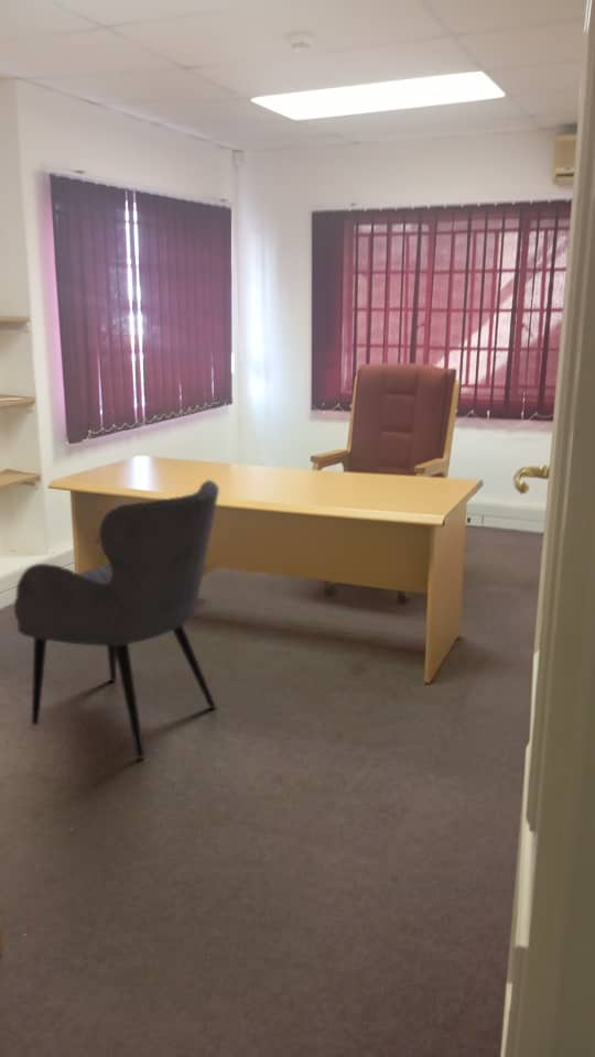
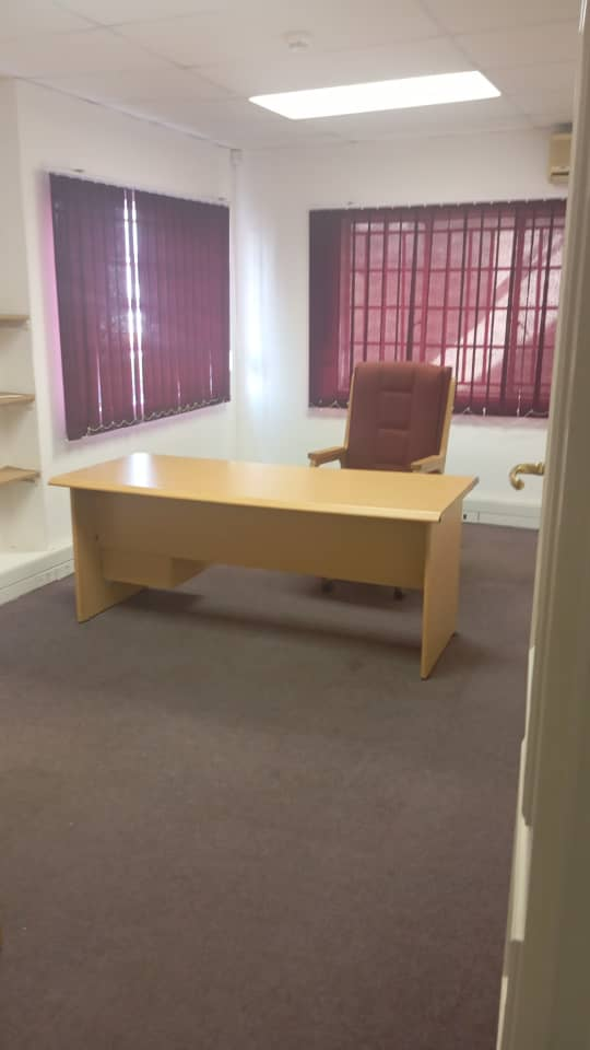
- chair (129, 604)
